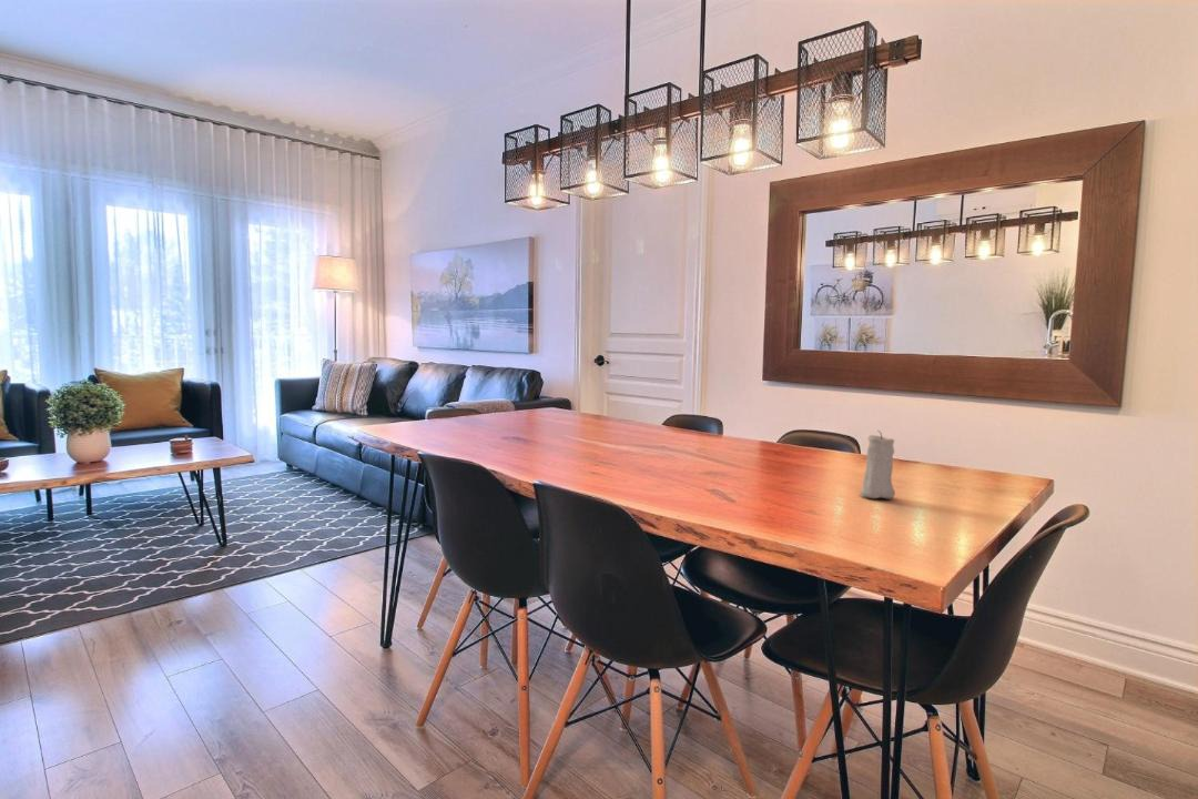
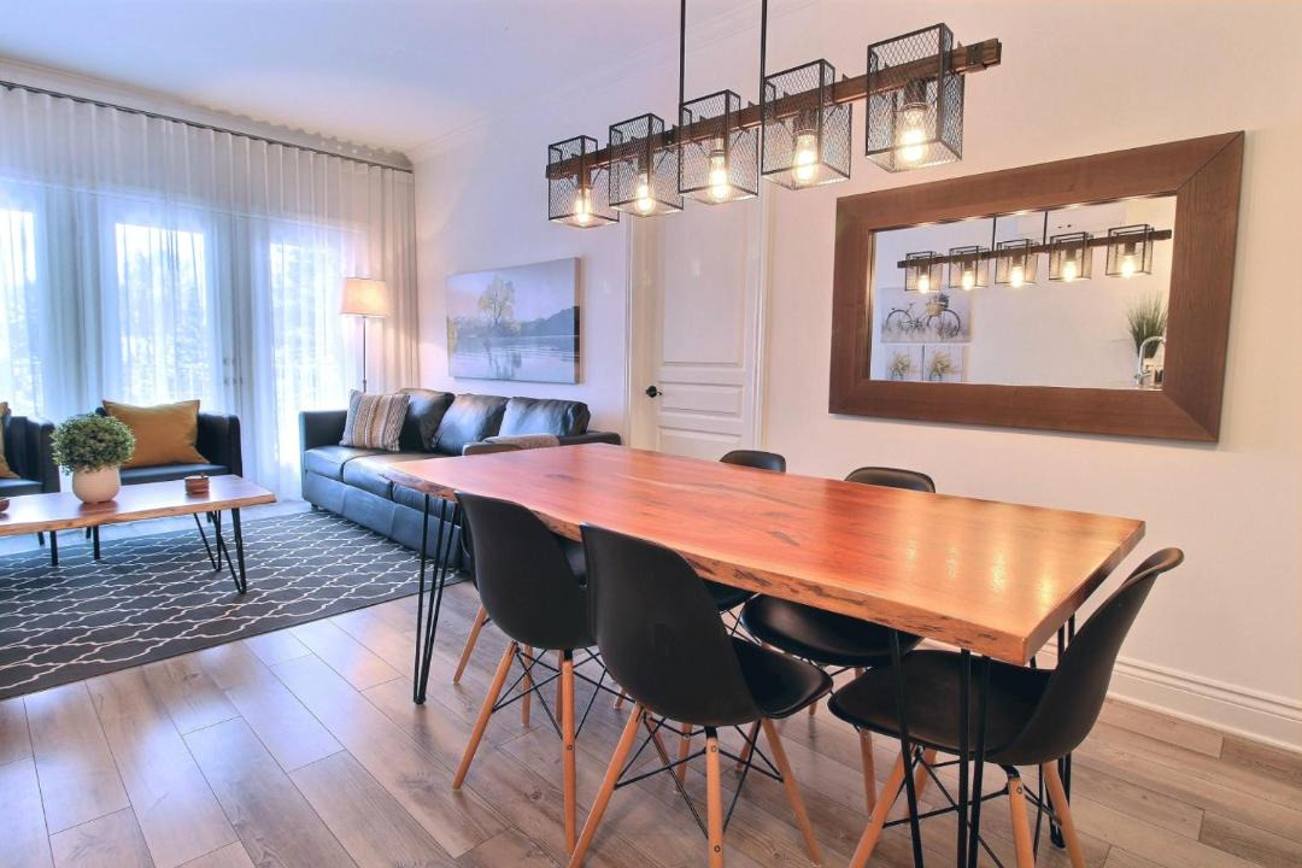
- candle (879, 463)
